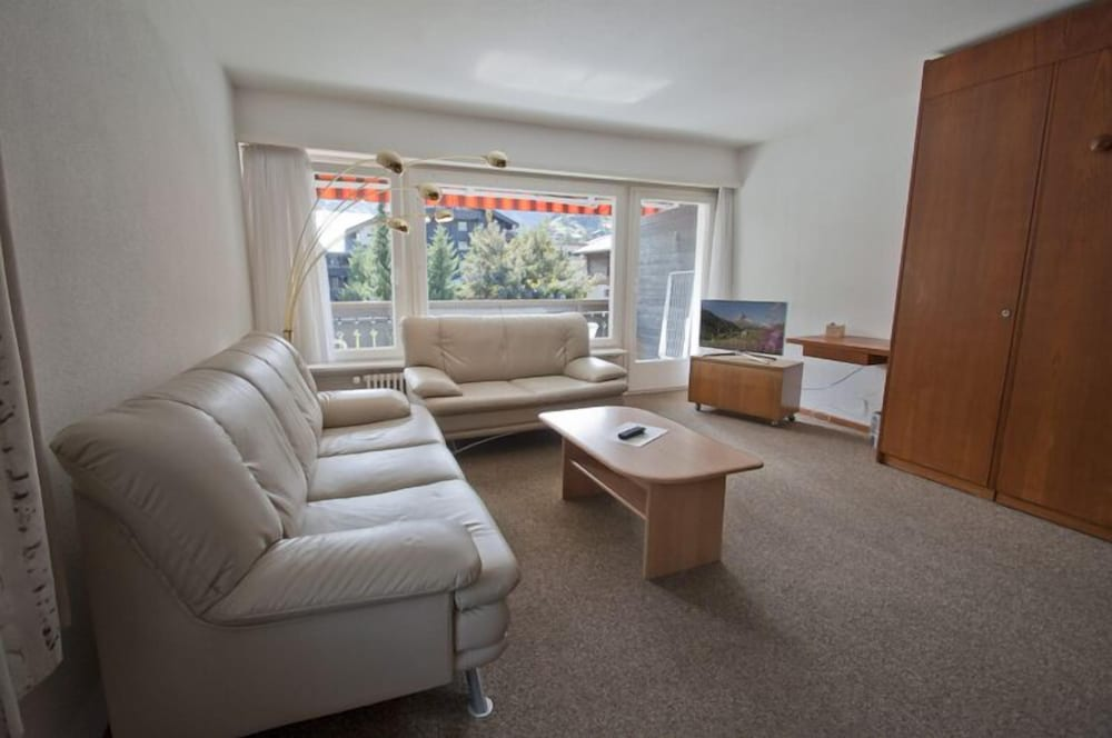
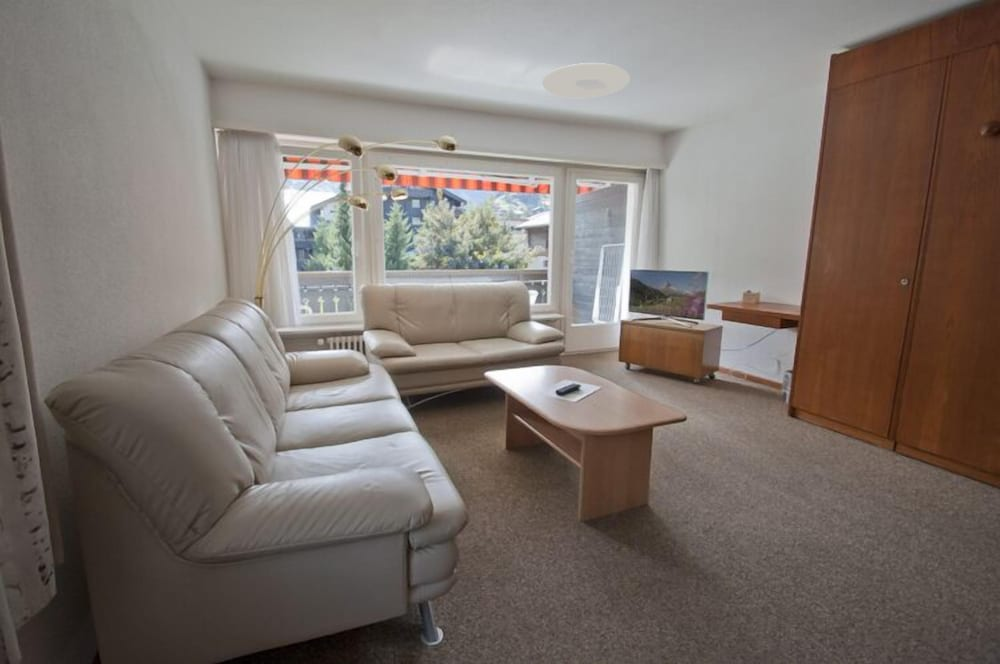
+ ceiling light (585, 78)
